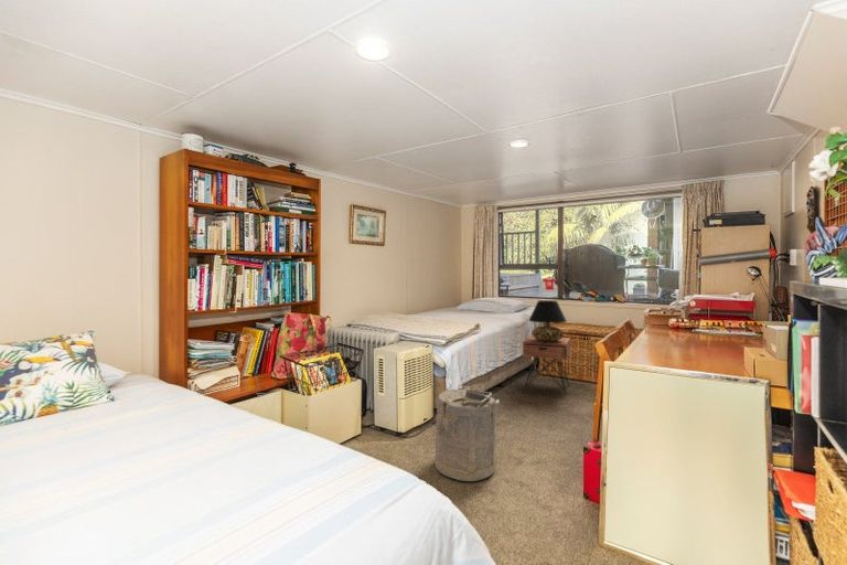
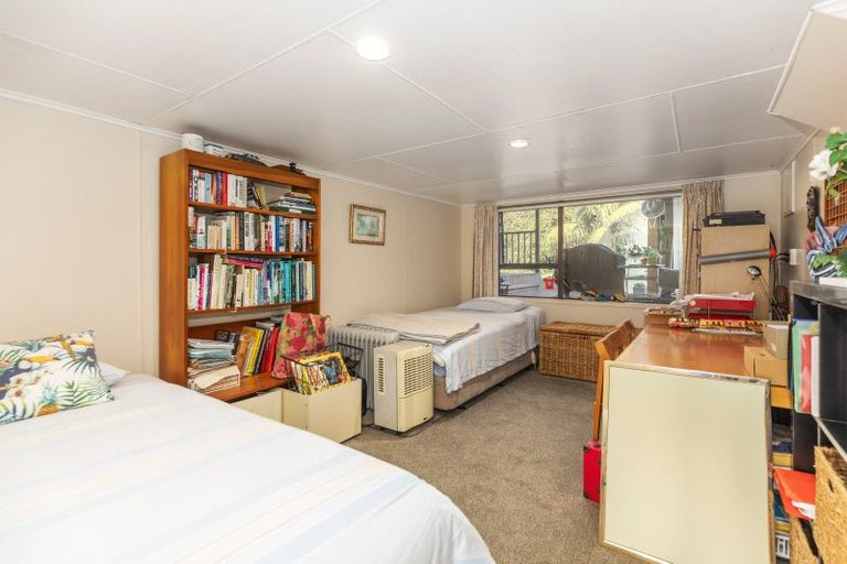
- laundry hamper (462, 428)
- table lamp (547, 320)
- nightstand (546, 365)
